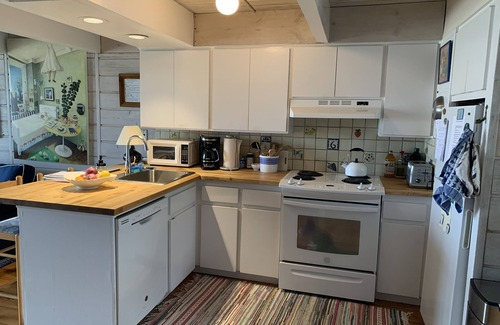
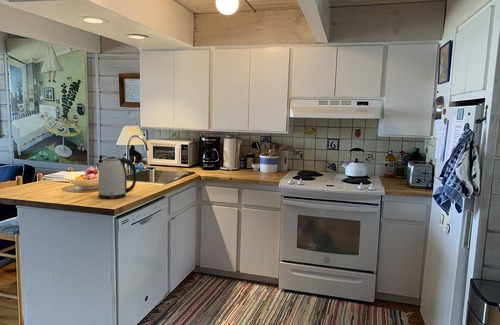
+ kettle (117, 176)
